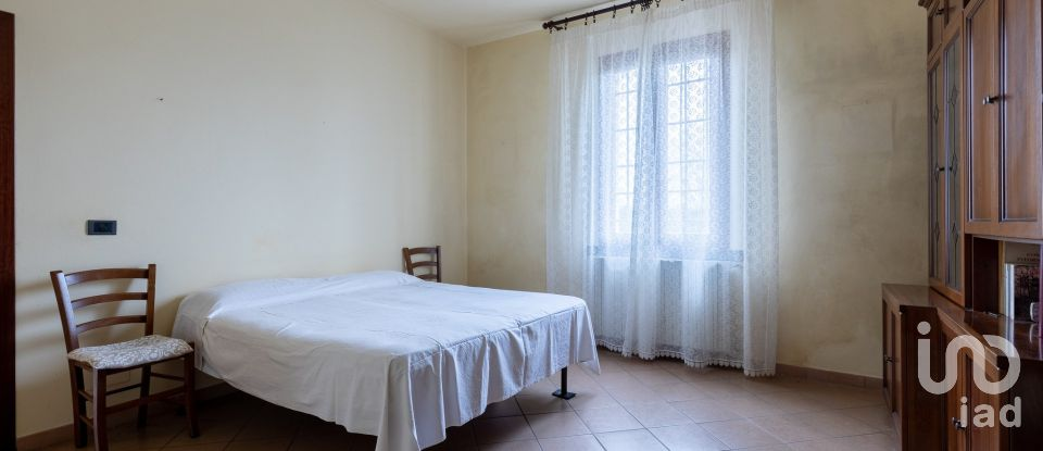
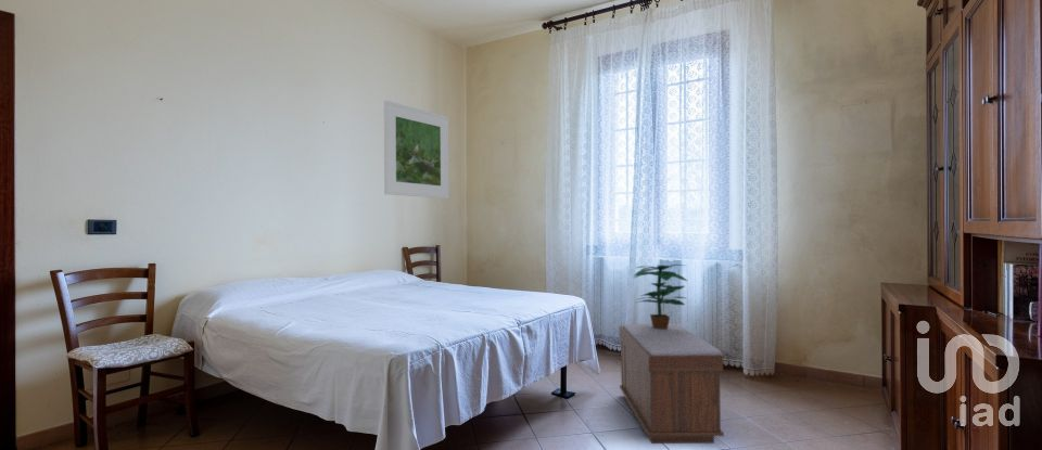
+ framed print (418, 153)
+ bench (665, 375)
+ potted plant (659, 295)
